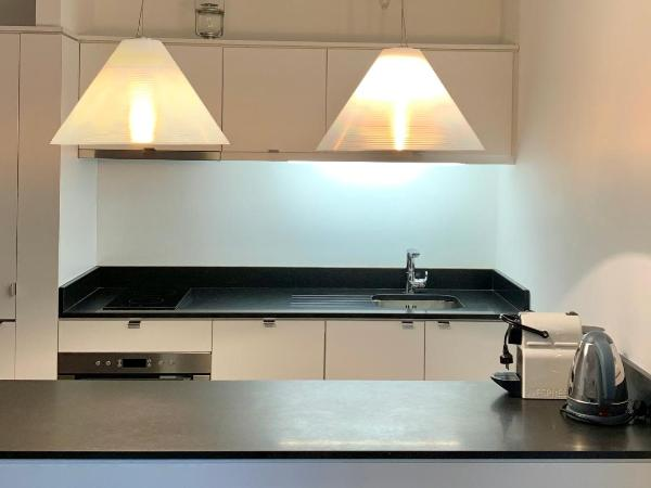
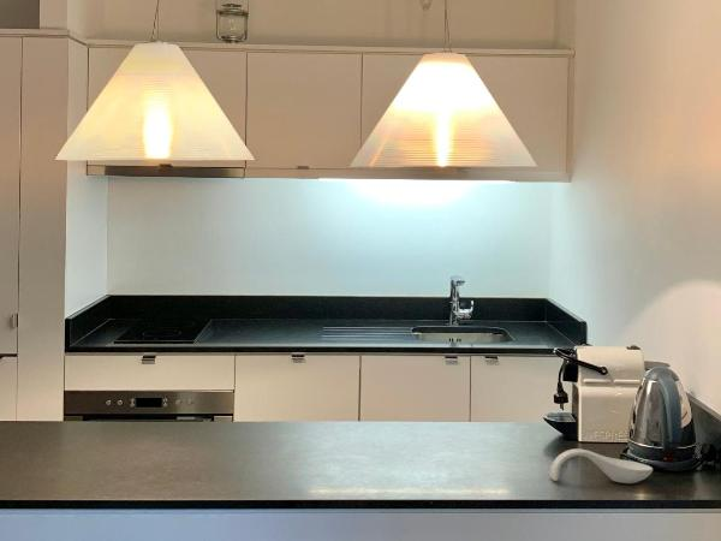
+ spoon rest (601, 465)
